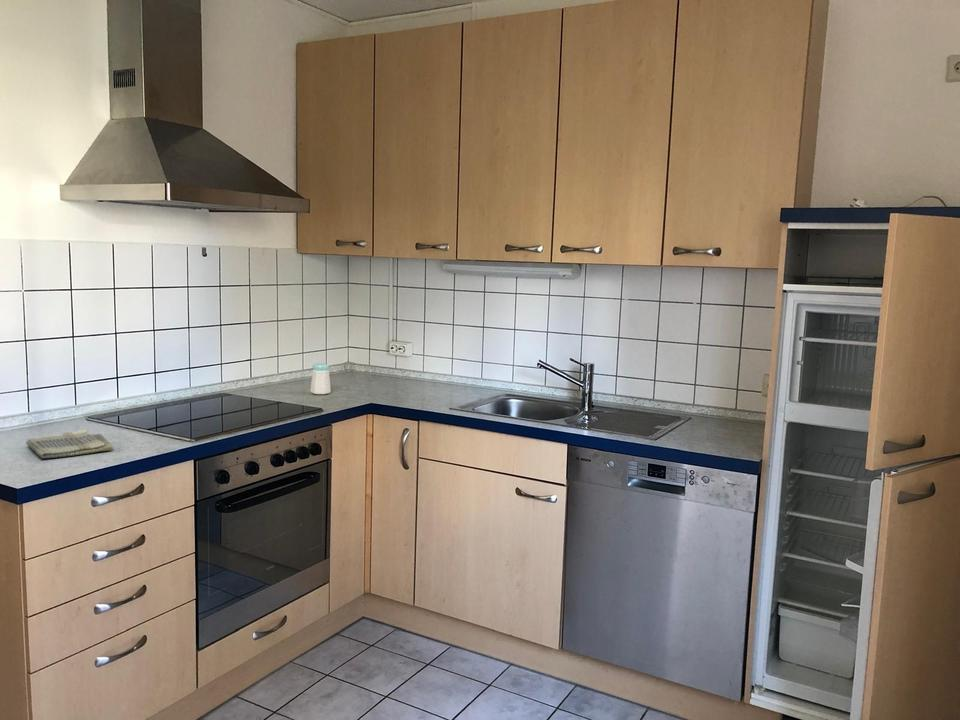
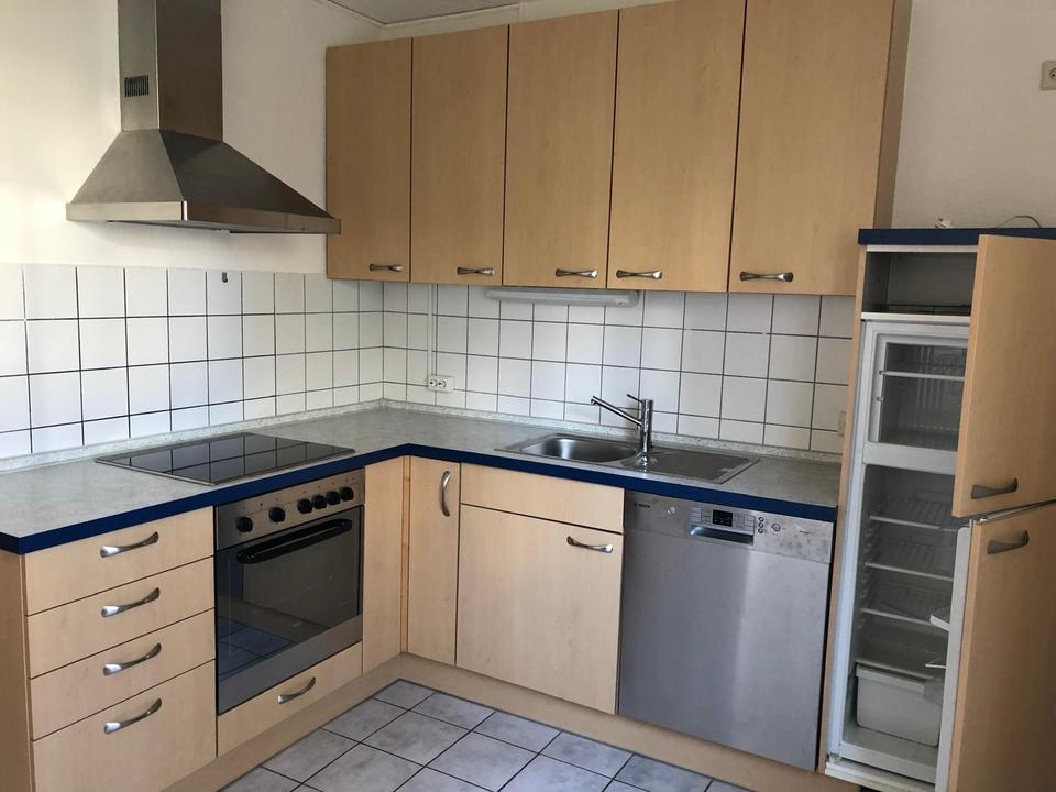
- salt shaker (320, 378)
- dish towel (70, 443)
